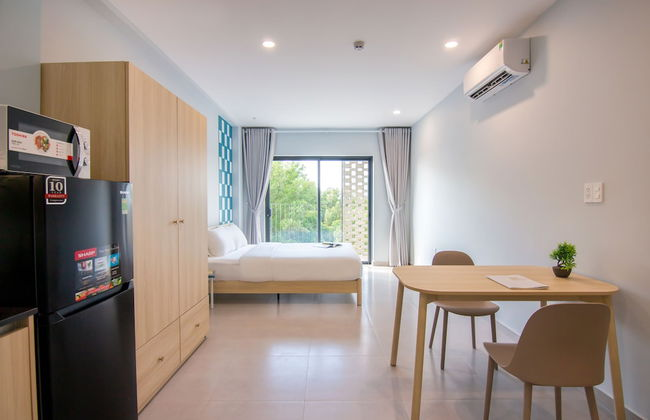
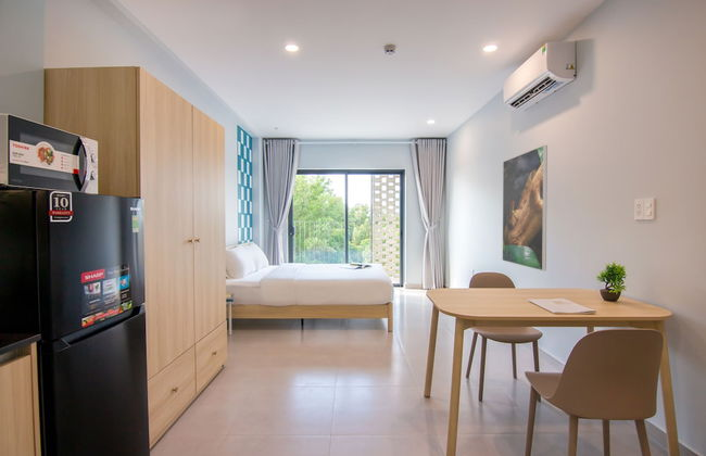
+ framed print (521, 210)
